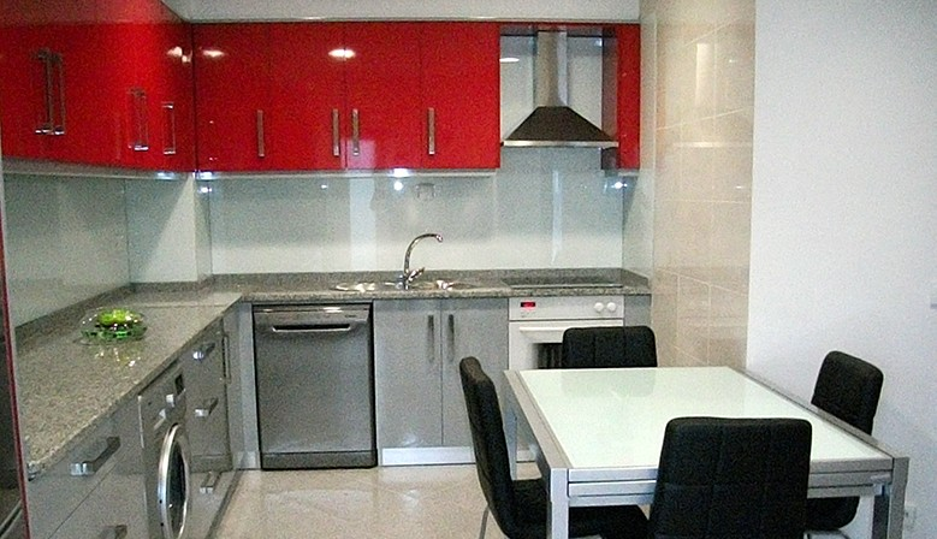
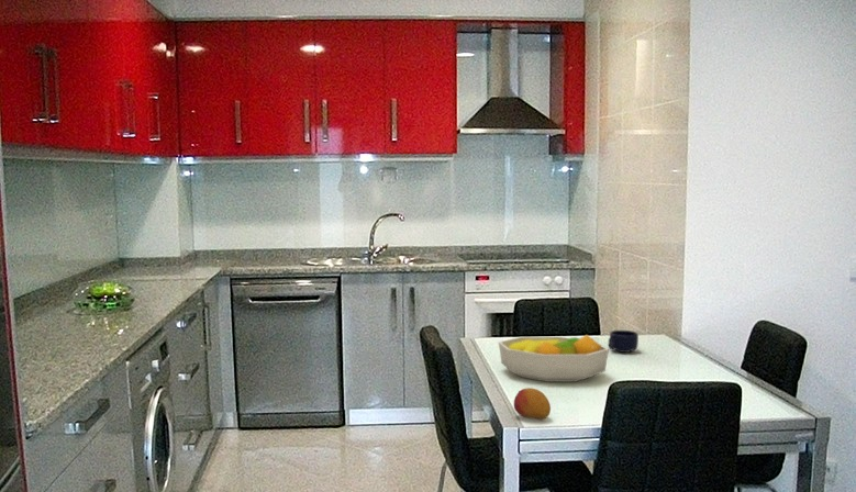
+ mug (621, 342)
+ fruit bowl (552, 353)
+ fruit (532, 402)
